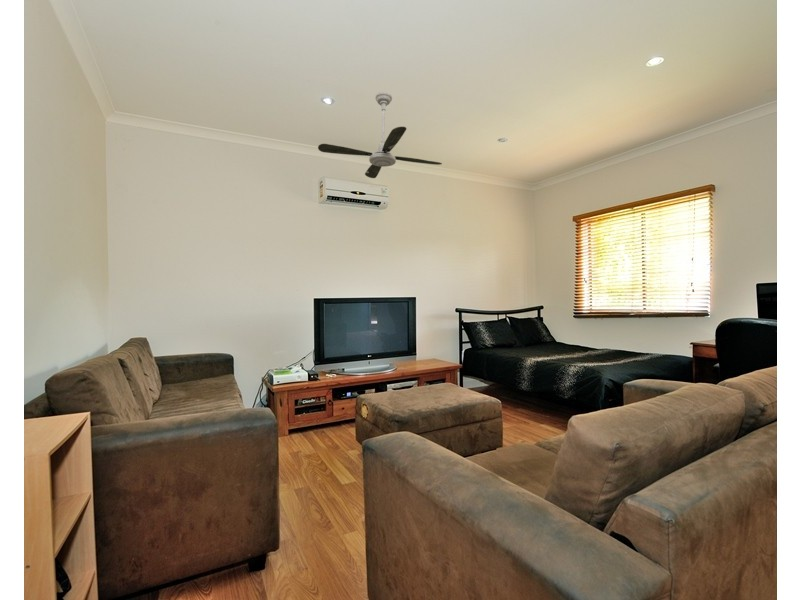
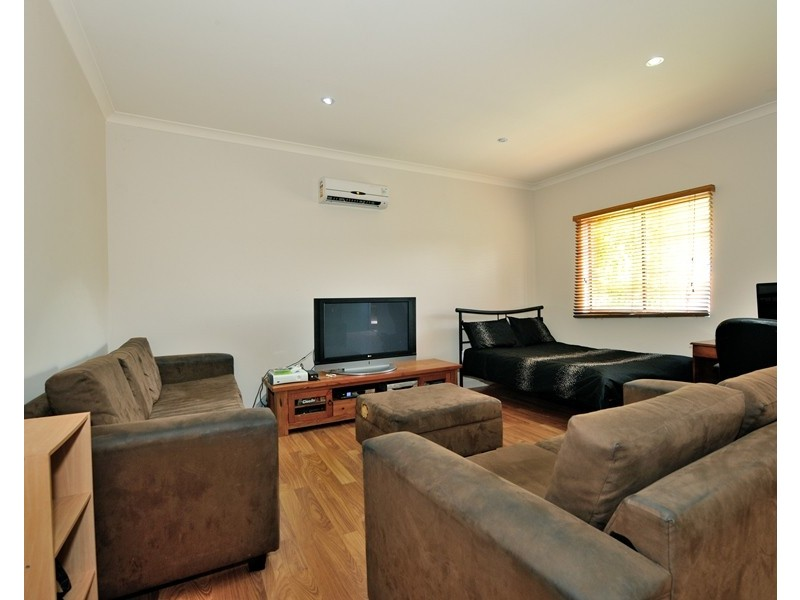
- ceiling fan (382, 129)
